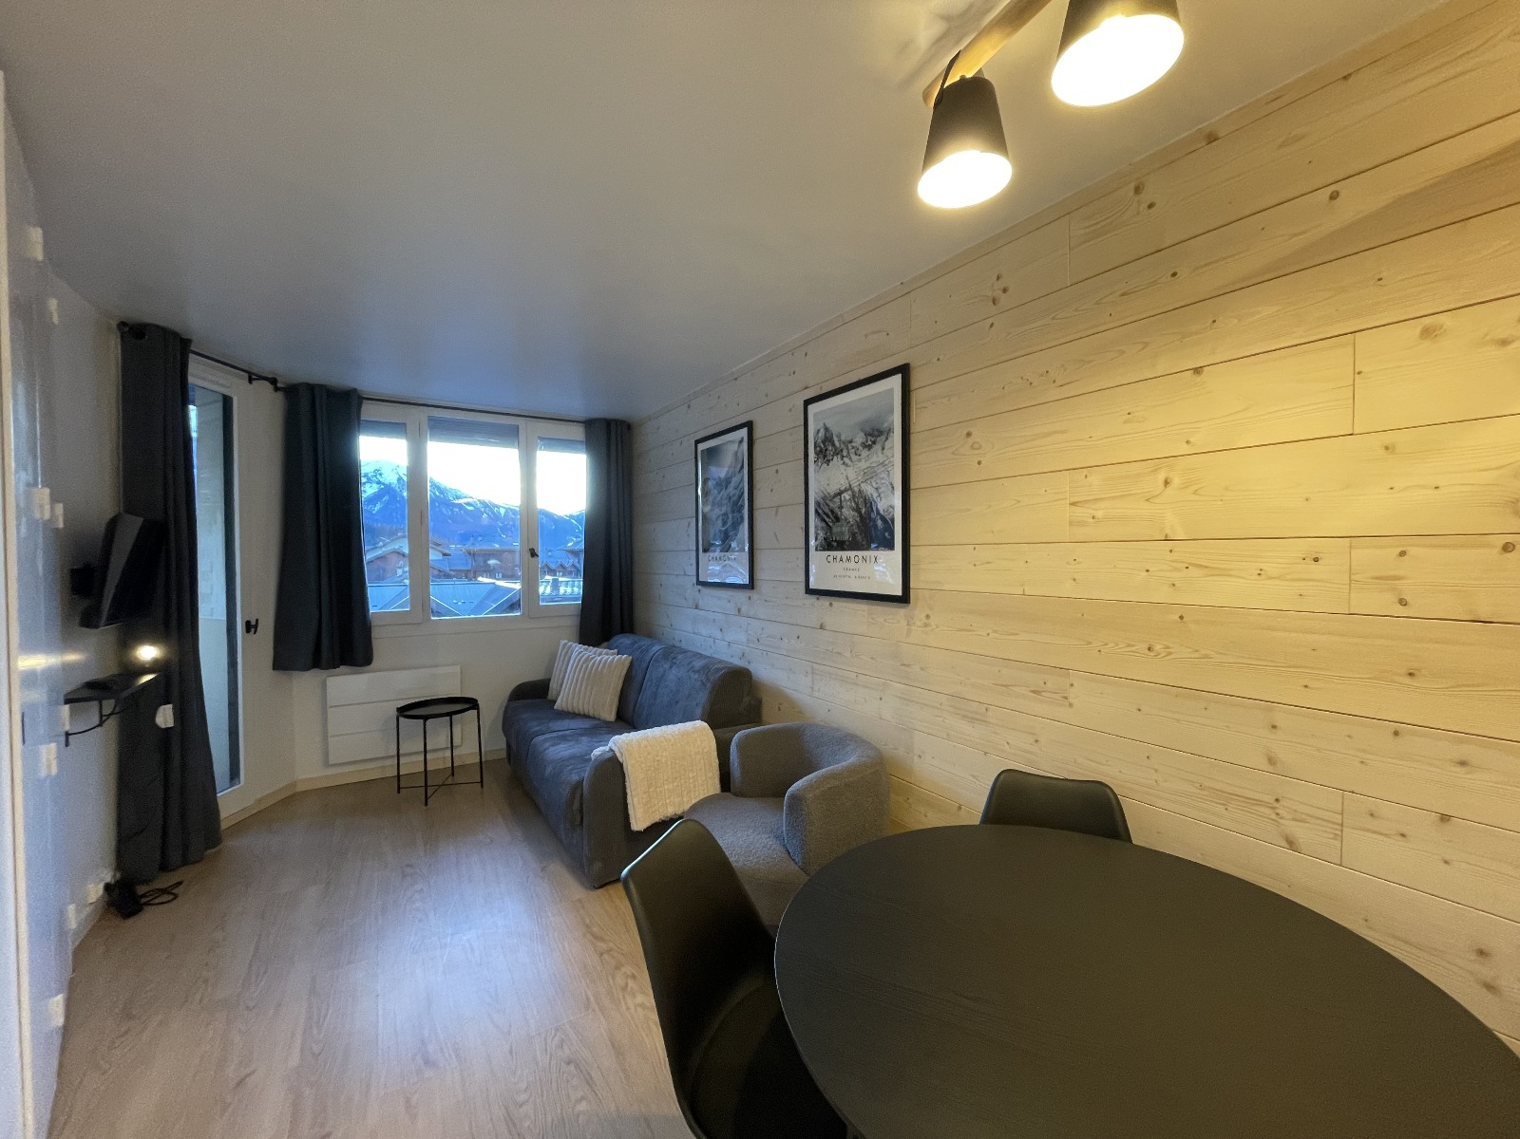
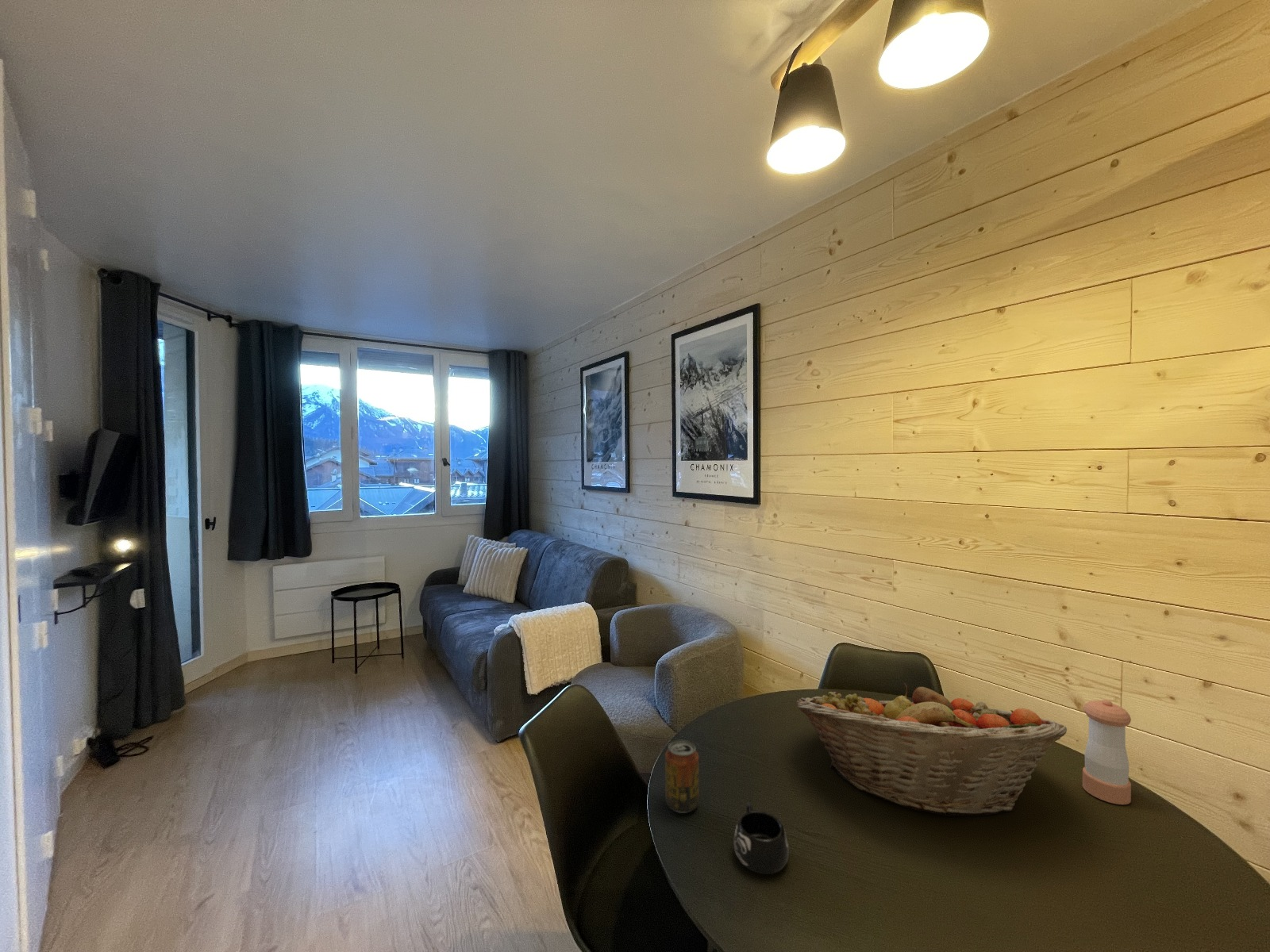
+ pepper shaker (1106, 747)
+ beverage can (682, 775)
+ mug (758, 835)
+ fruit basket (918, 731)
